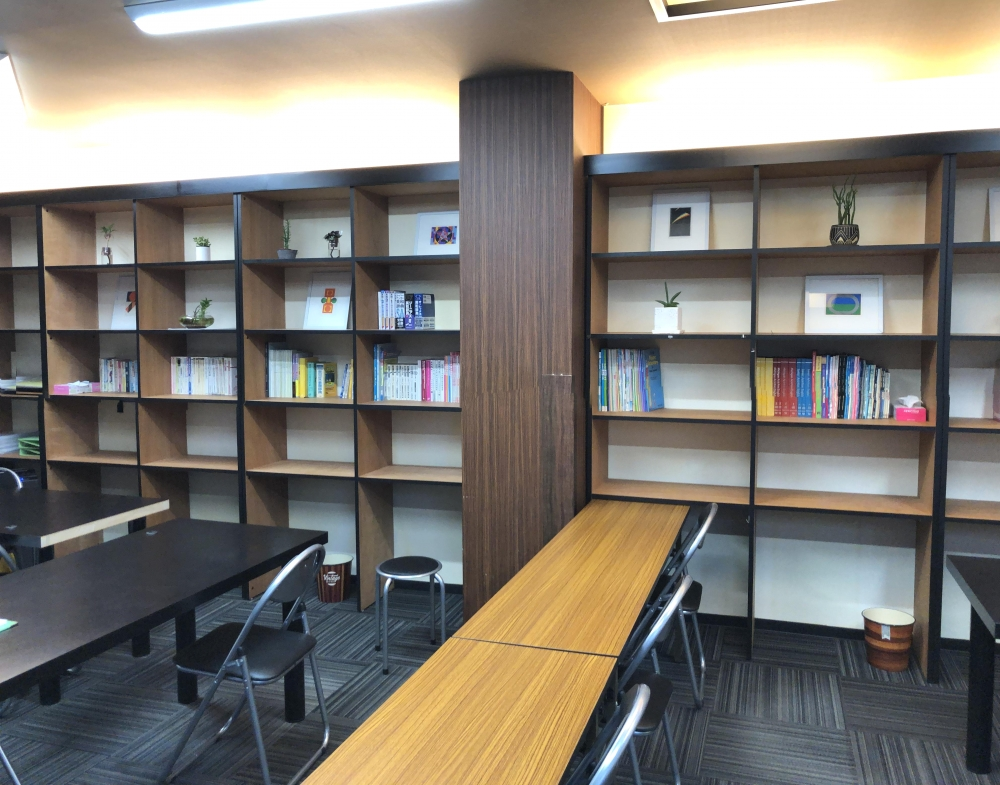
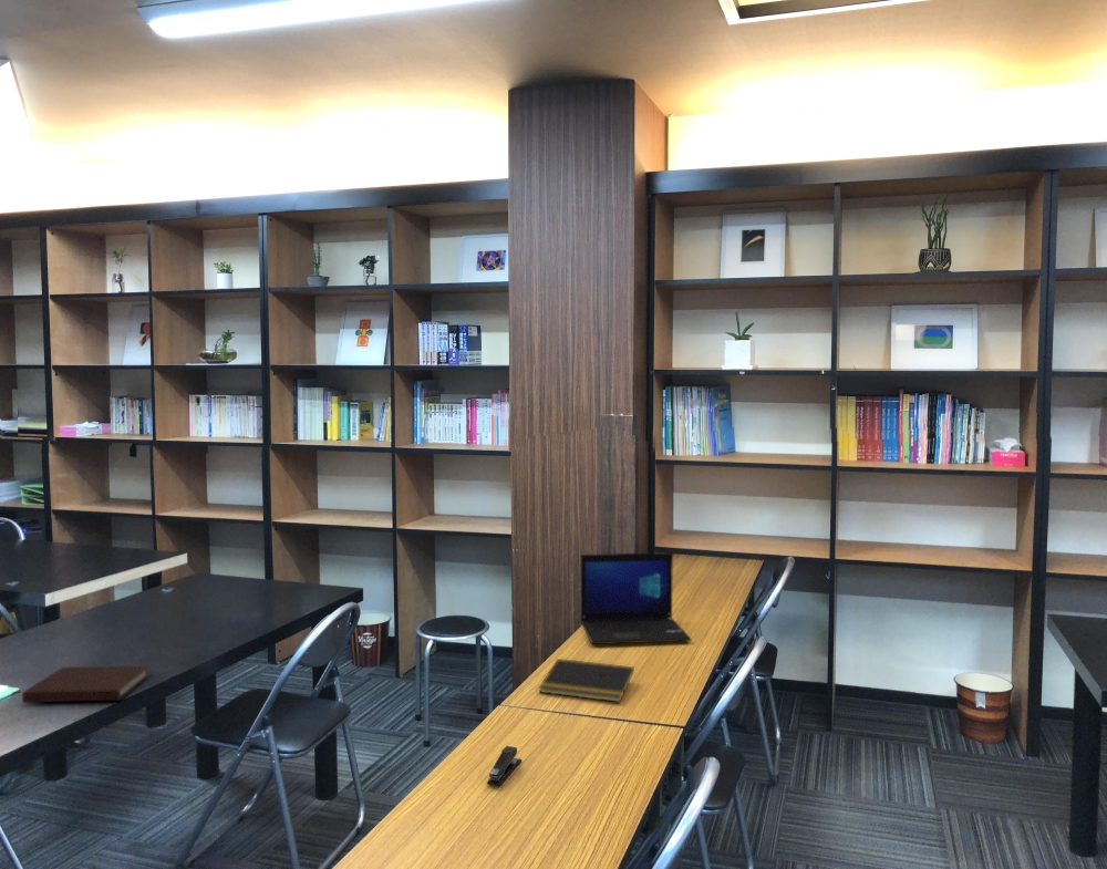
+ notepad (587, 679)
+ notebook (90, 683)
+ stapler (504, 763)
+ laptop (633, 597)
